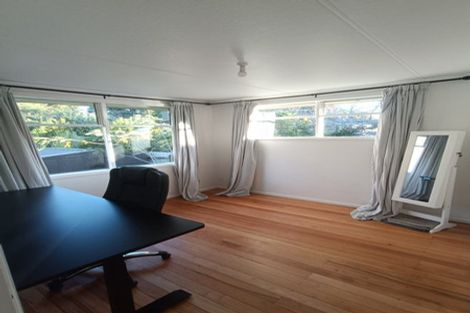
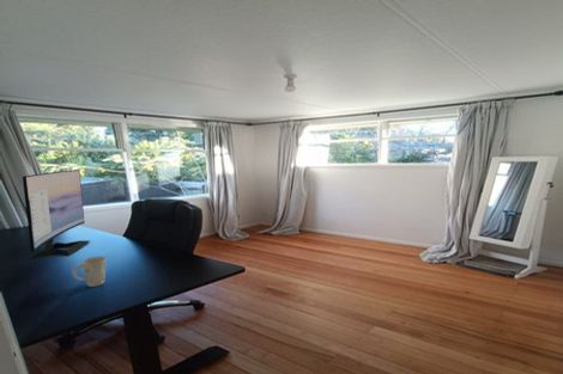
+ mug (89, 271)
+ computer monitor (57, 211)
